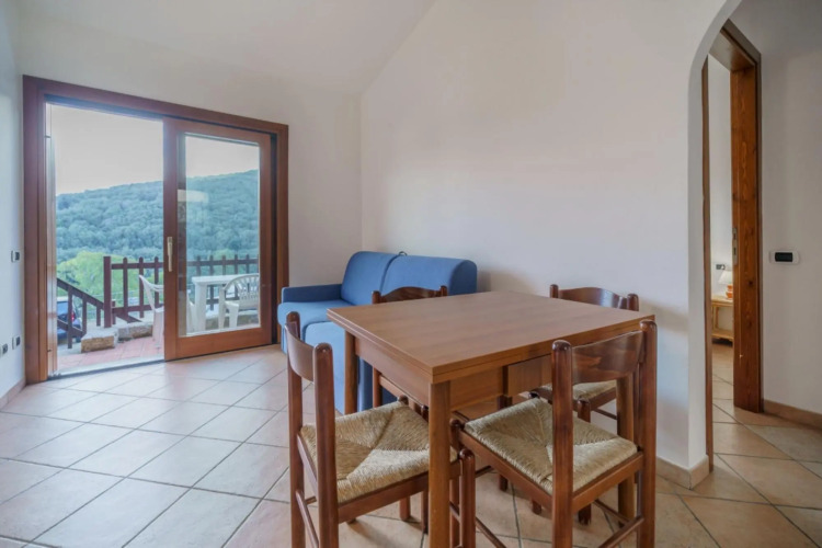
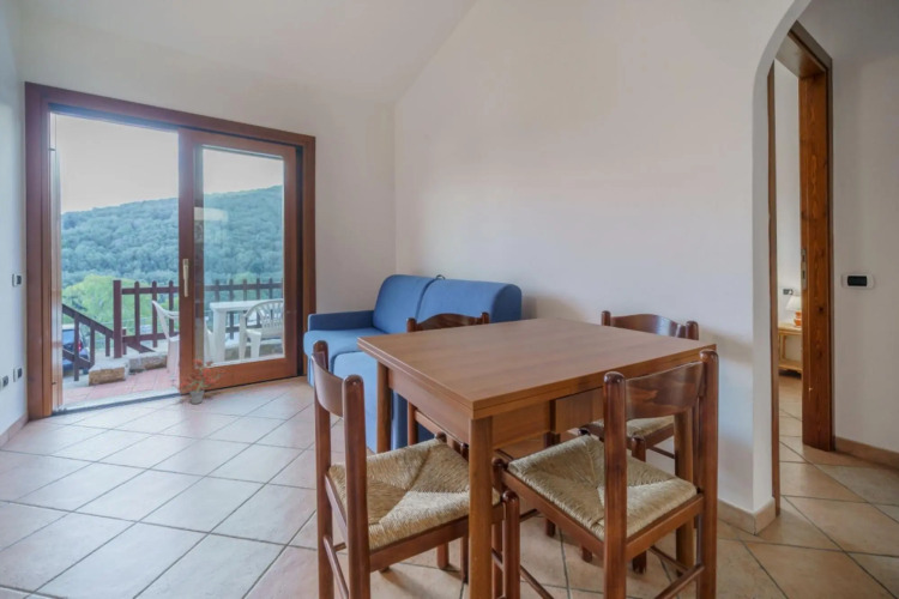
+ potted plant (199, 375)
